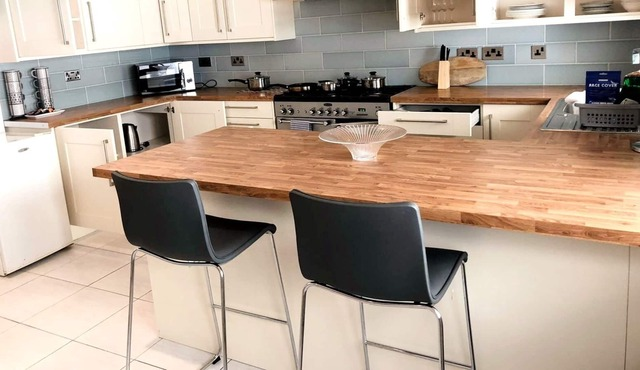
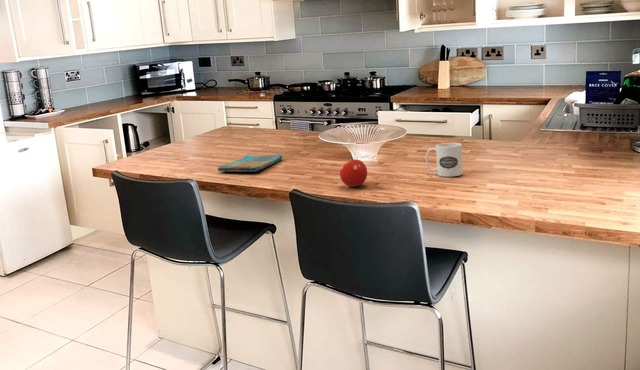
+ dish towel (251, 162)
+ fruit (353, 171)
+ mug (443, 159)
